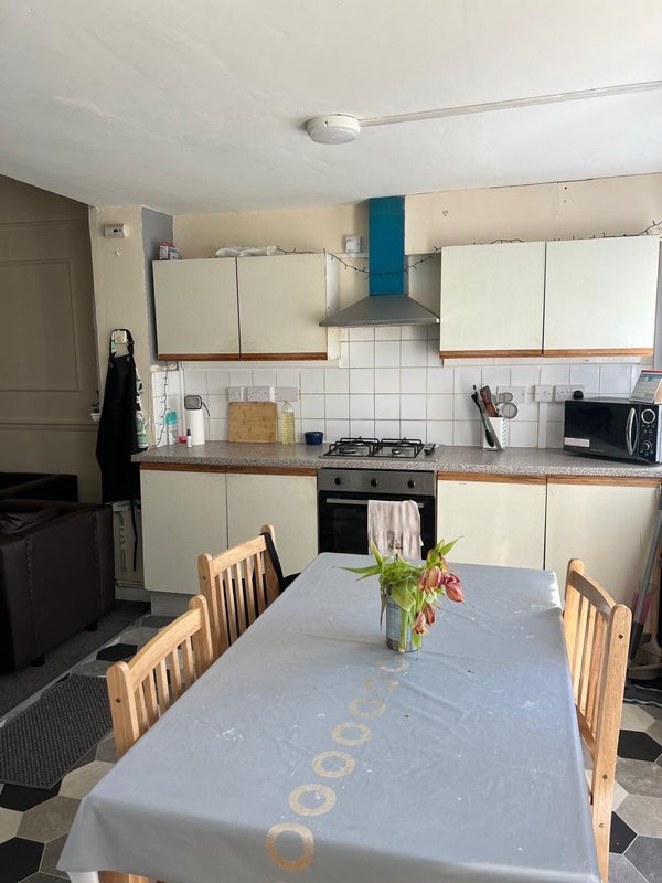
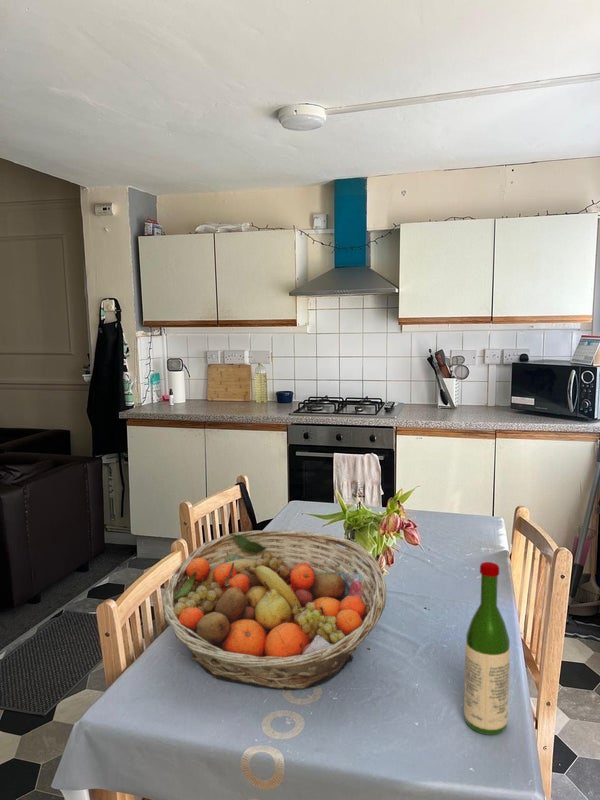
+ fruit basket (273, 602)
+ wine bottle (487, 644)
